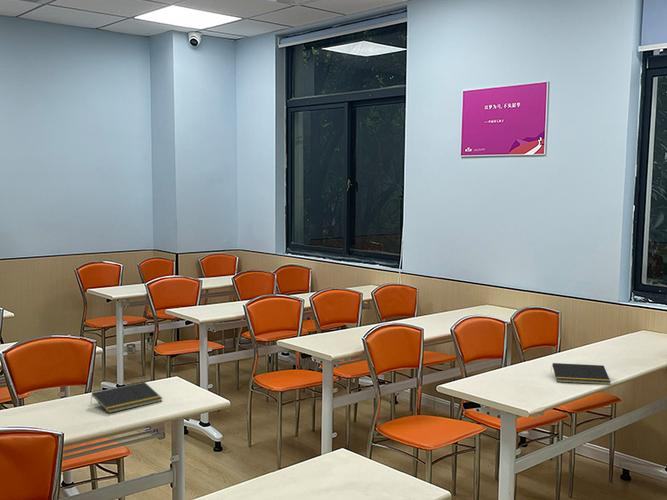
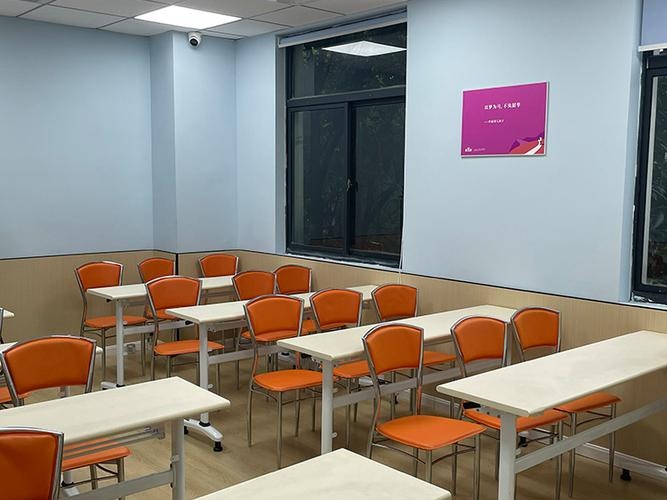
- notepad (580, 373)
- notepad (127, 396)
